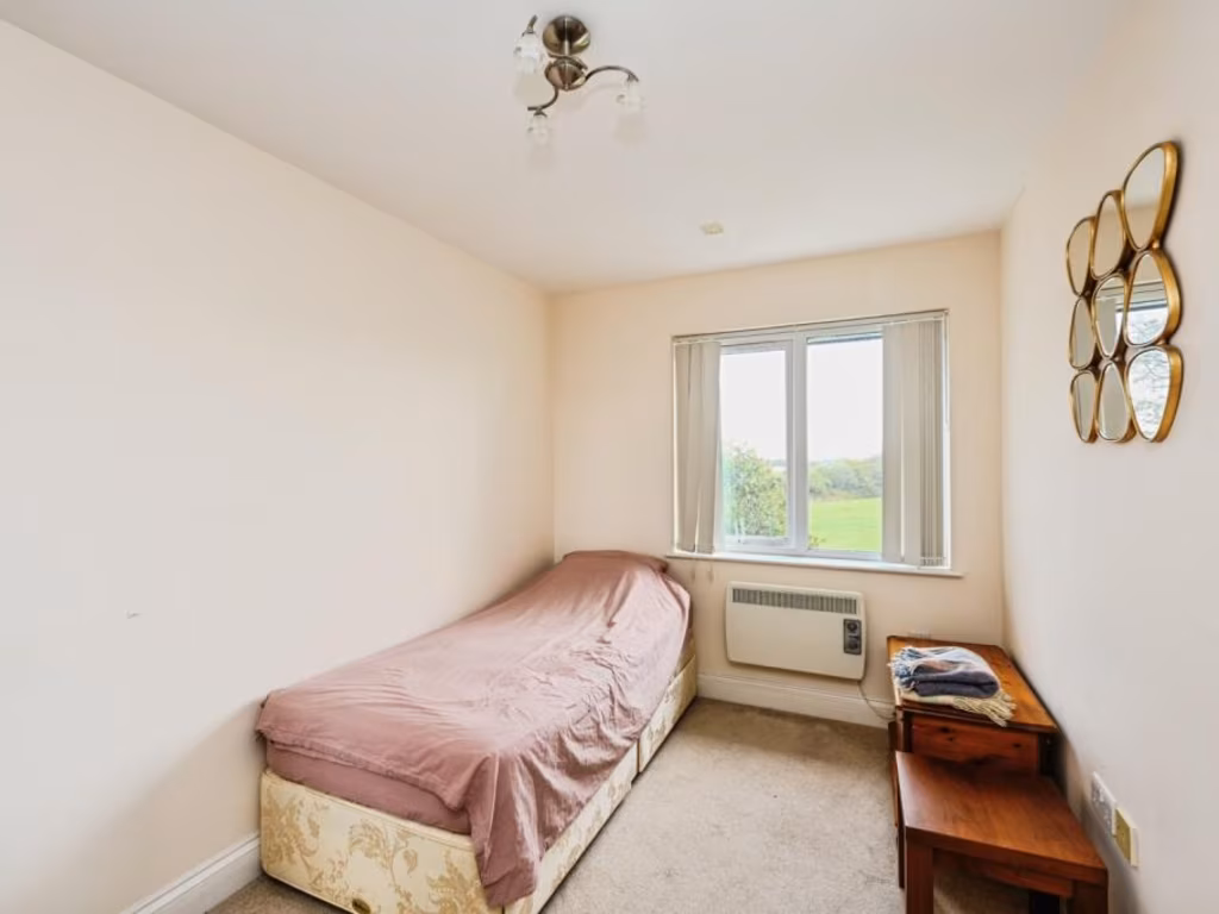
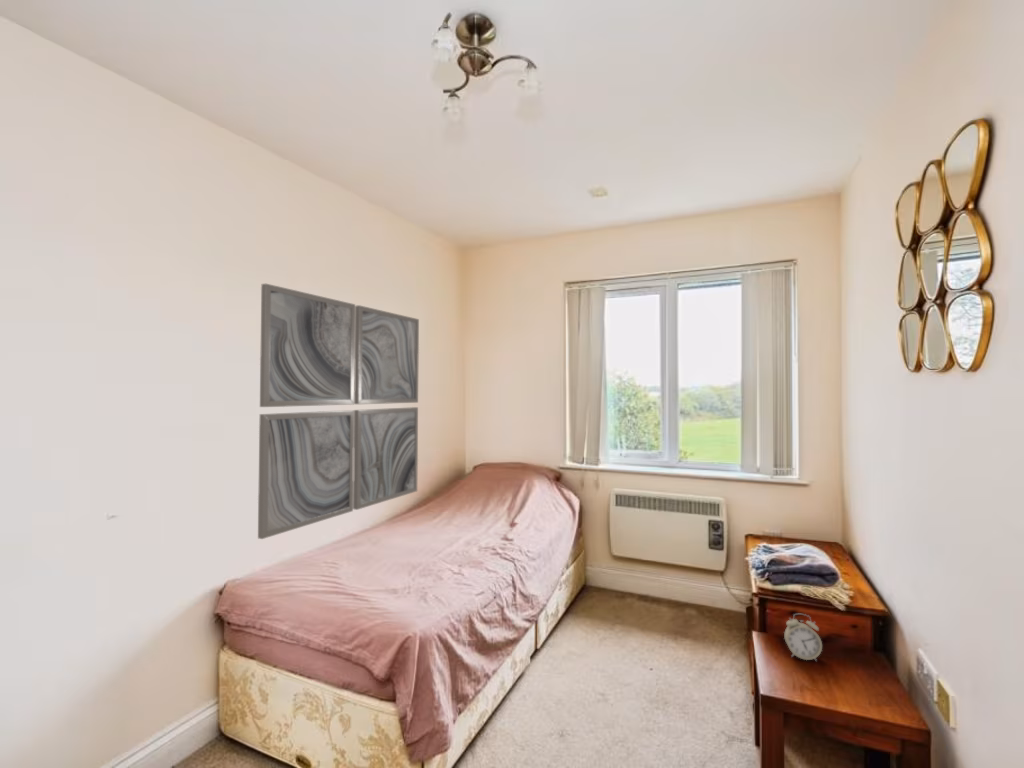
+ alarm clock (802, 636)
+ wall art (352, 404)
